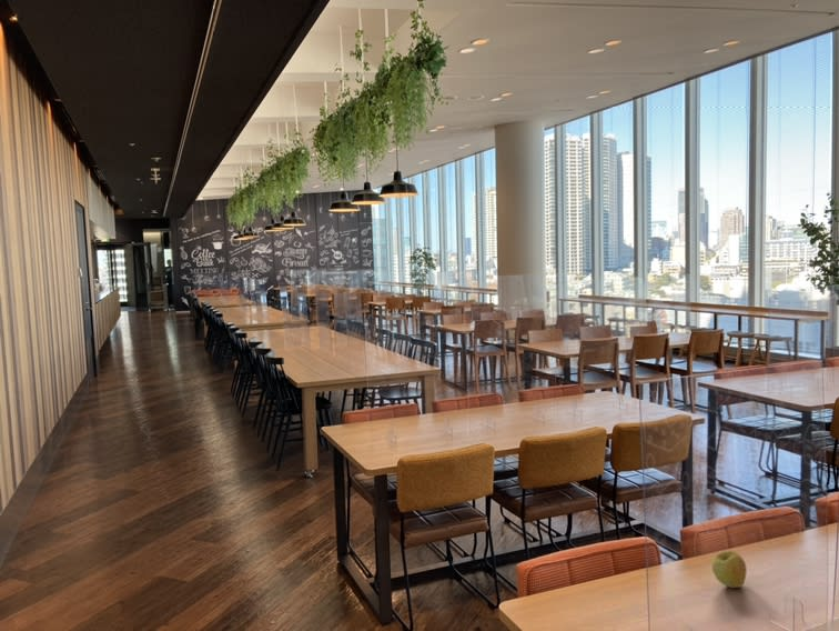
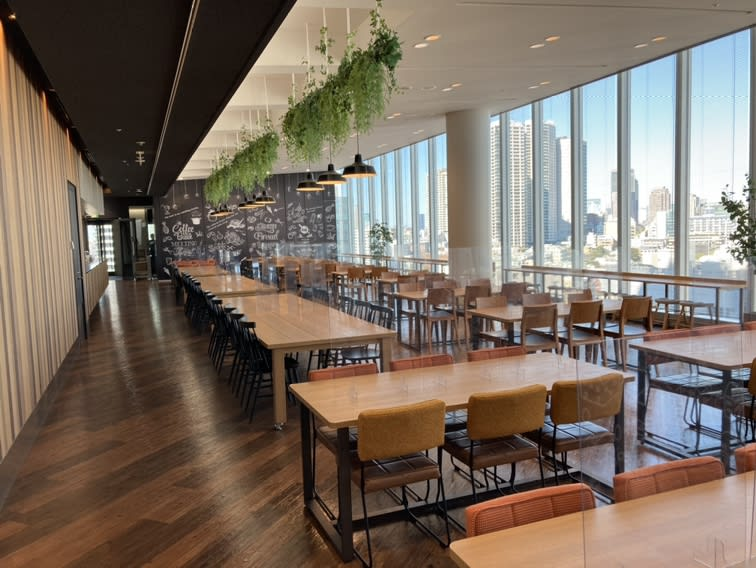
- apple (729, 569)
